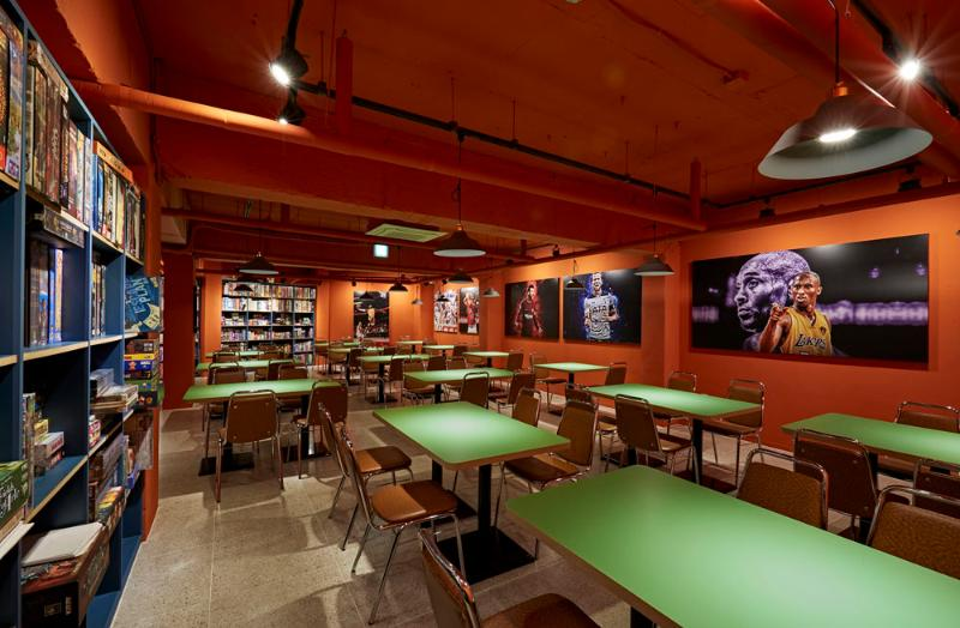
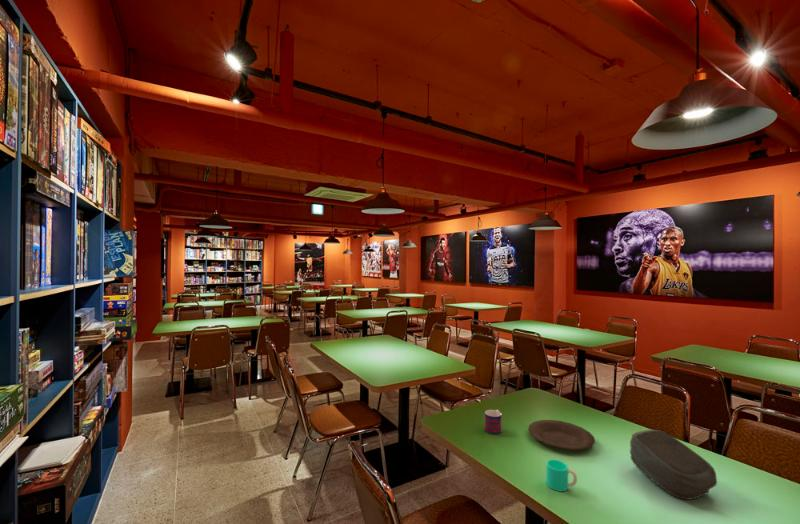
+ rock (669, 462)
+ plate (560, 436)
+ cup (561, 476)
+ mug (494, 420)
